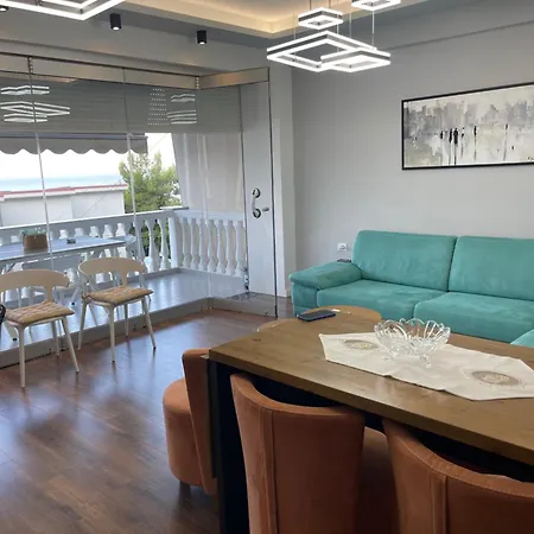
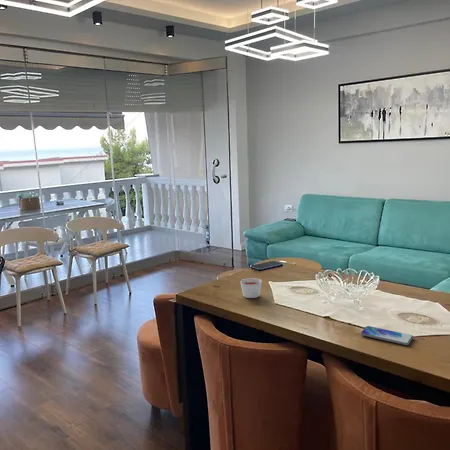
+ candle (251, 288)
+ smartphone (386, 335)
